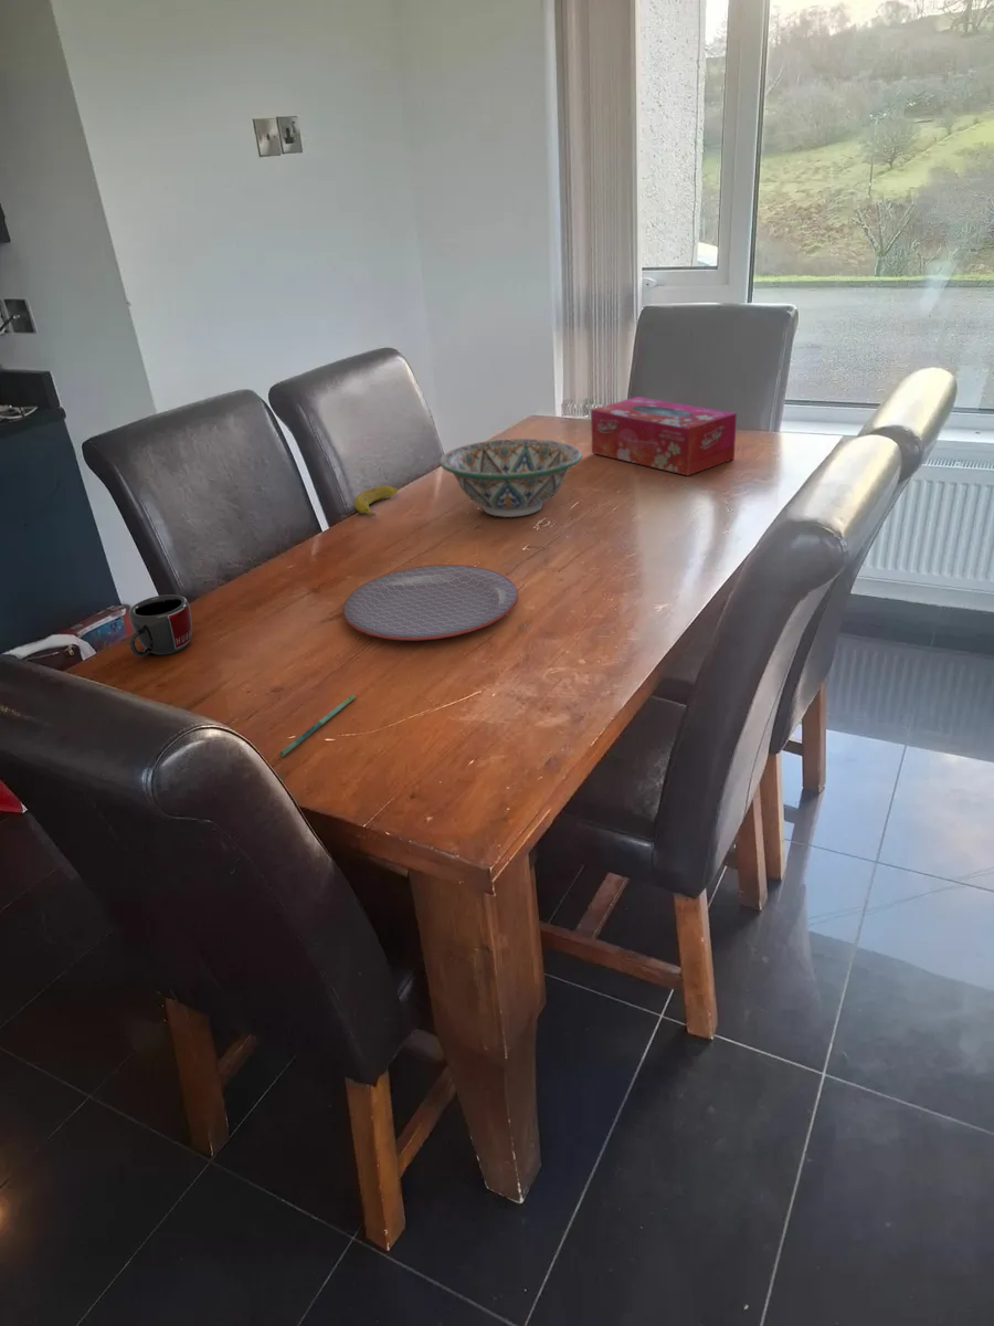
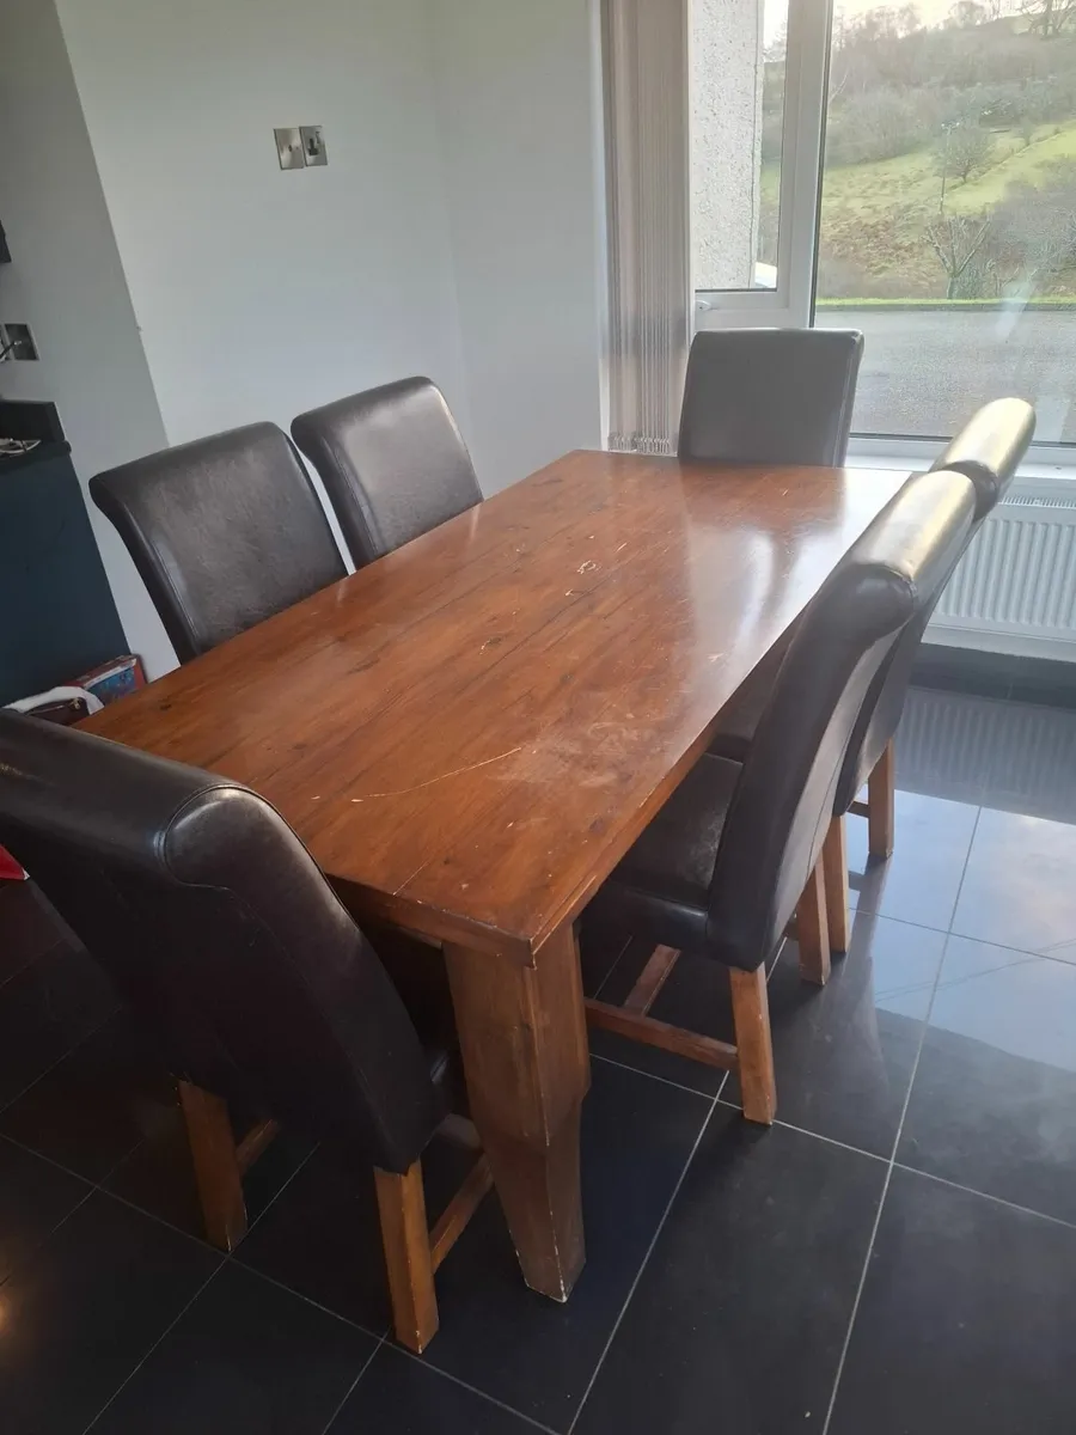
- decorative bowl (511, 481)
- pen (319, 724)
- tissue box (660, 433)
- banana (377, 499)
- plate (431, 604)
- mug (157, 630)
